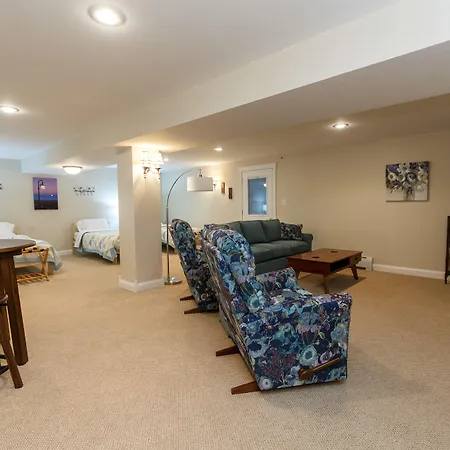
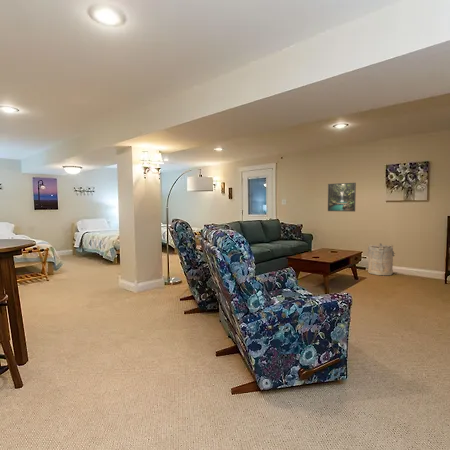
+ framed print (341, 197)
+ laundry hamper (379, 258)
